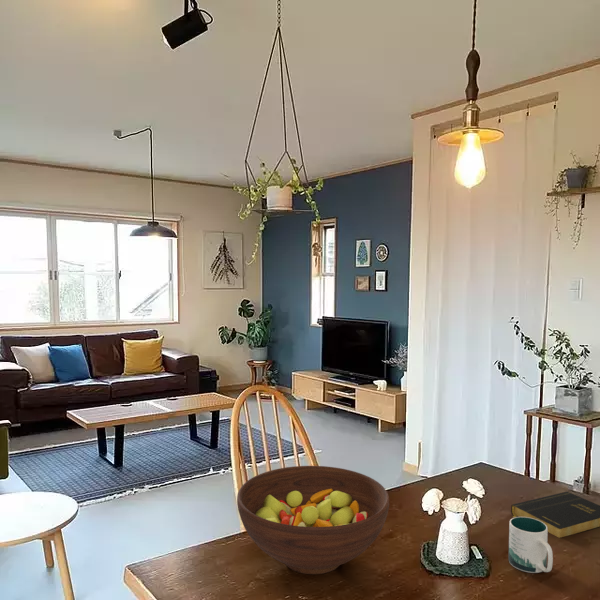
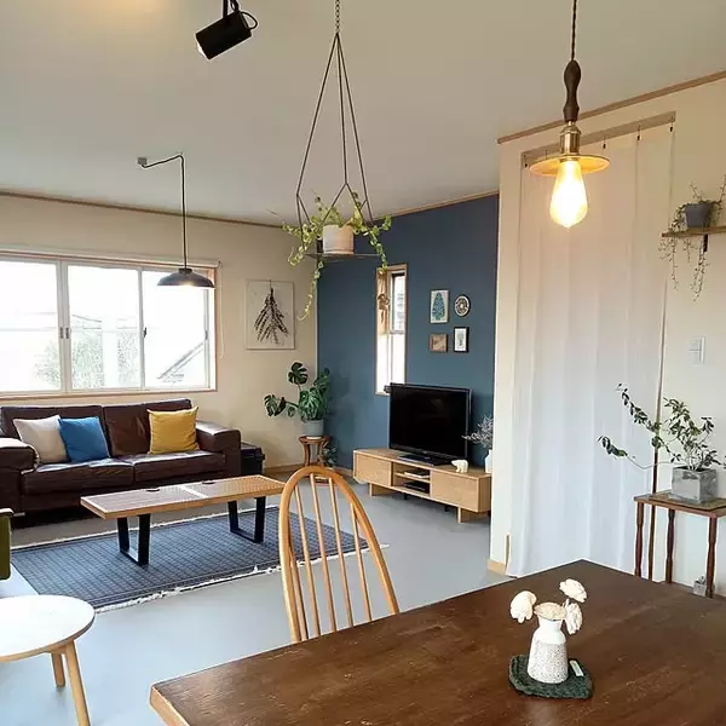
- fruit bowl (312, 526)
- book (561, 513)
- mug (533, 548)
